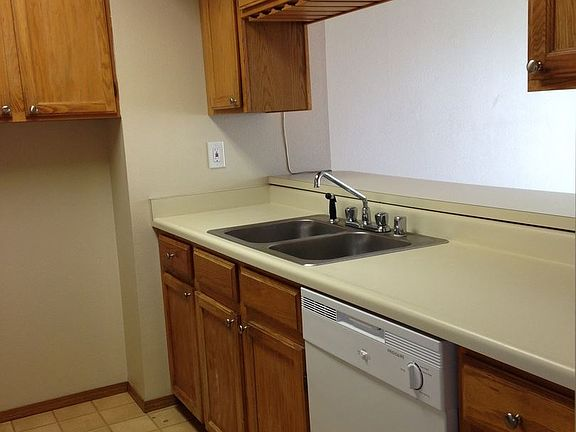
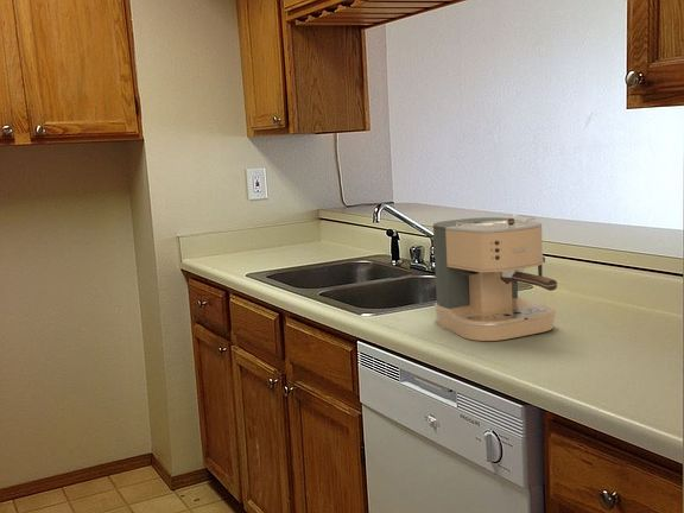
+ coffee maker (498, 272)
